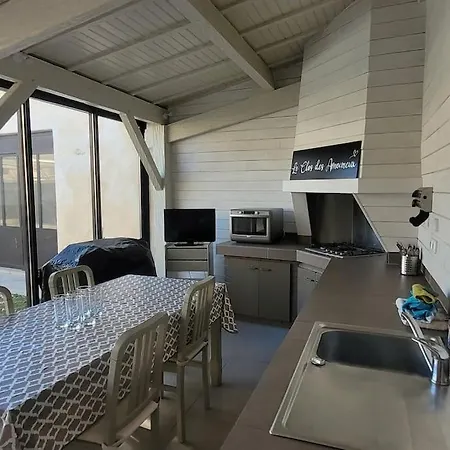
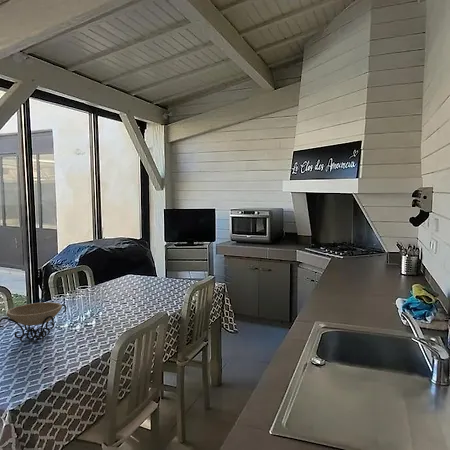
+ decorative bowl (34, 323)
